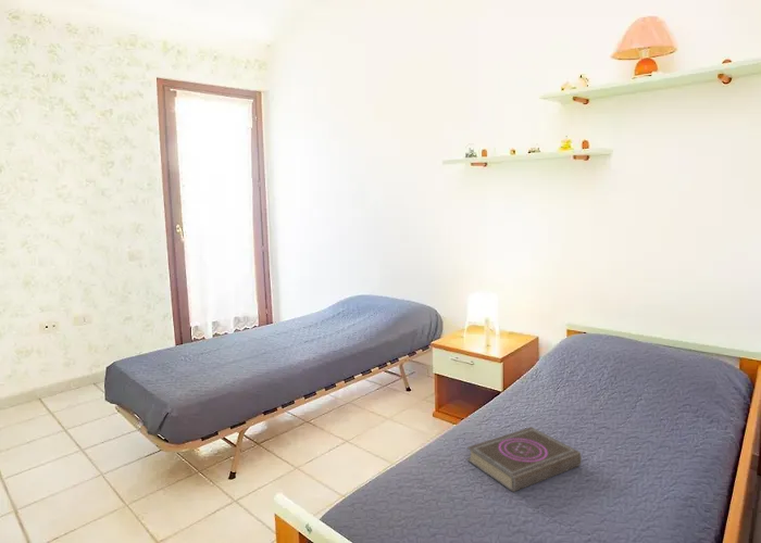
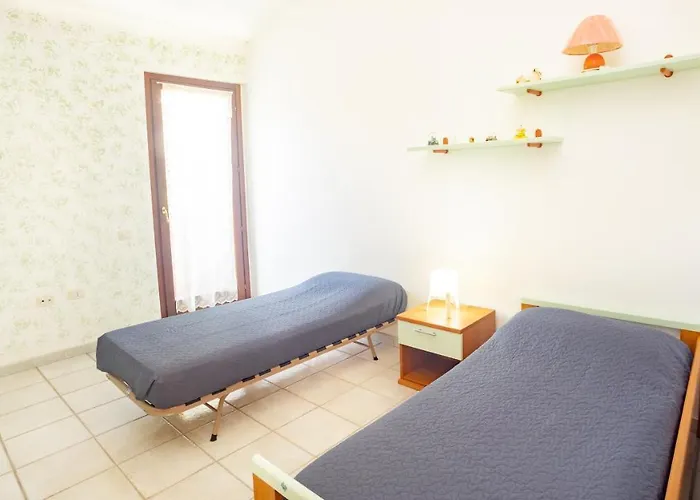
- book (523, 456)
